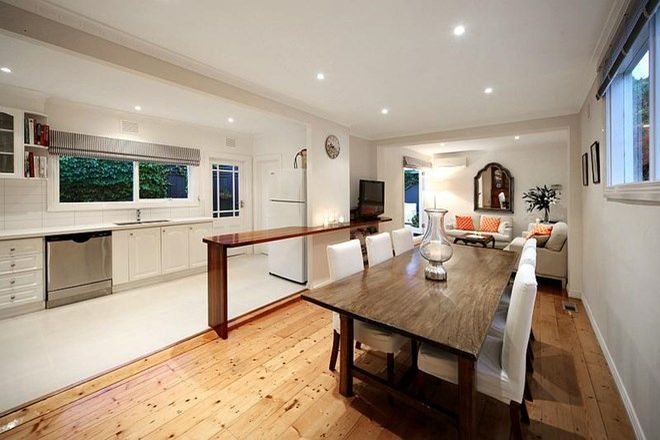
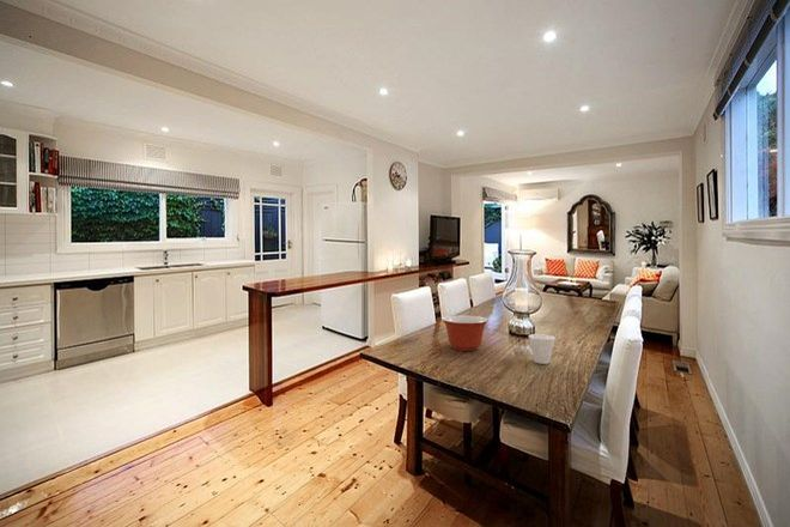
+ cup (541, 349)
+ mixing bowl (464, 333)
